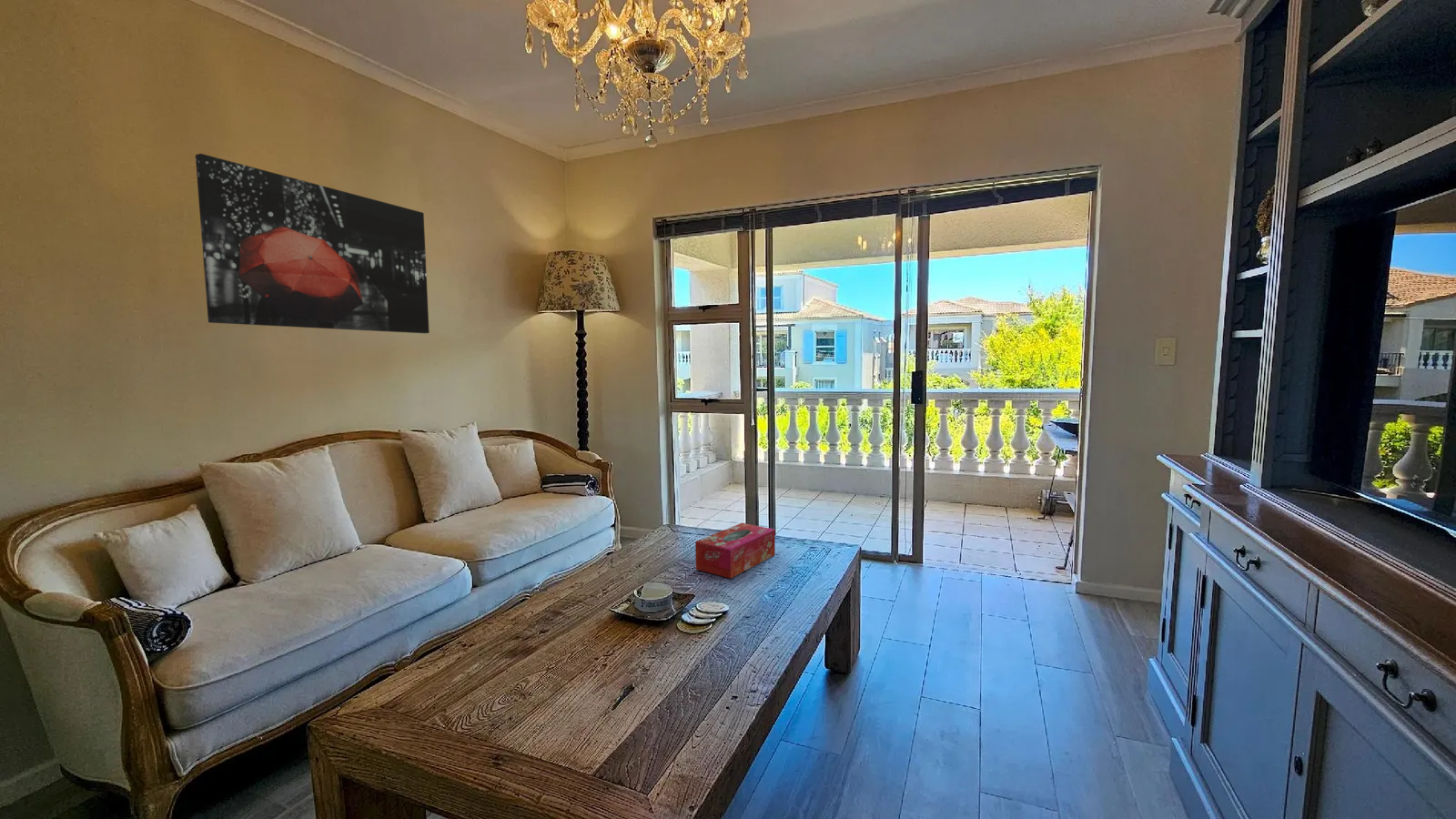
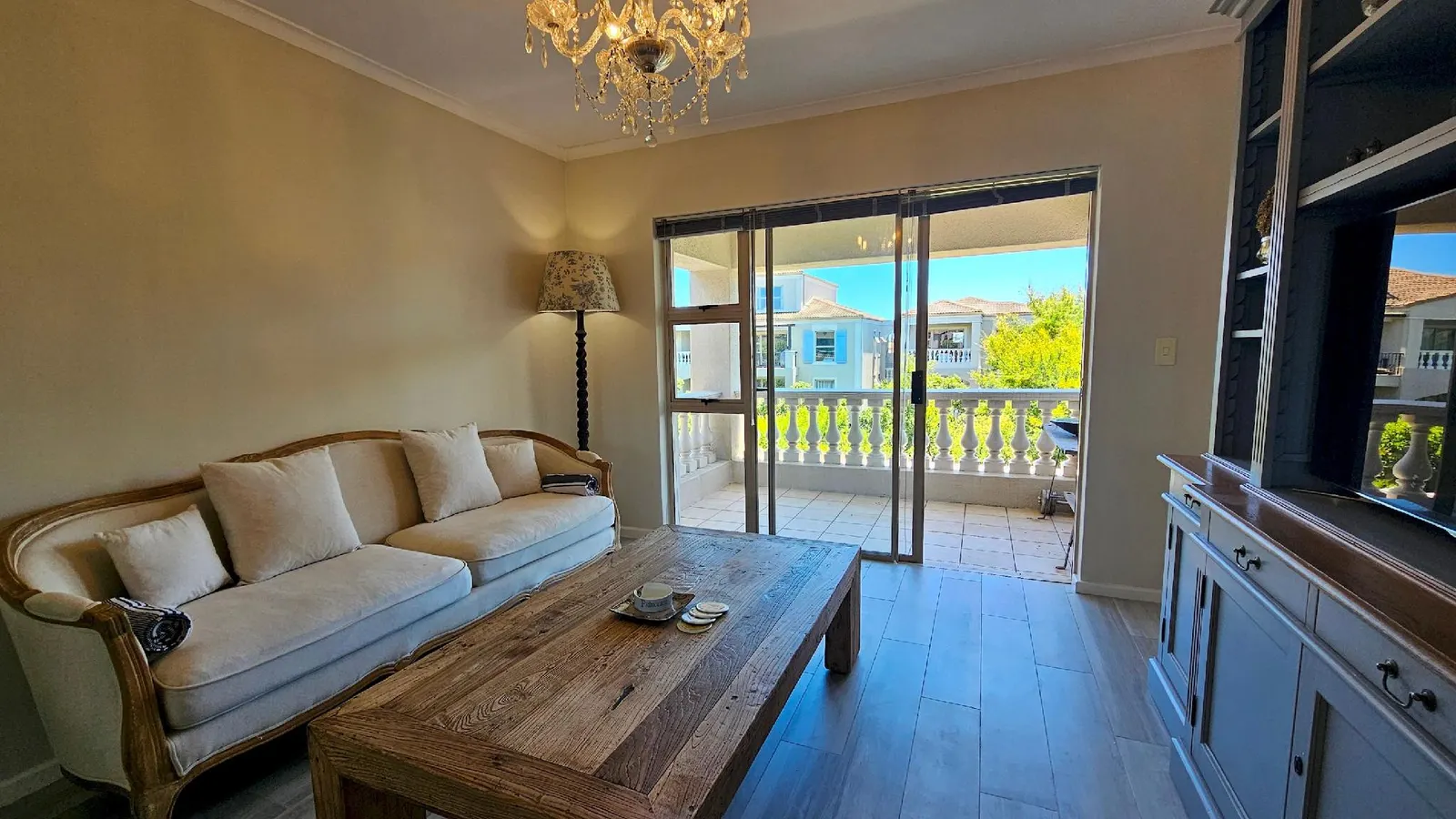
- wall art (332, 258)
- tissue box (736, 548)
